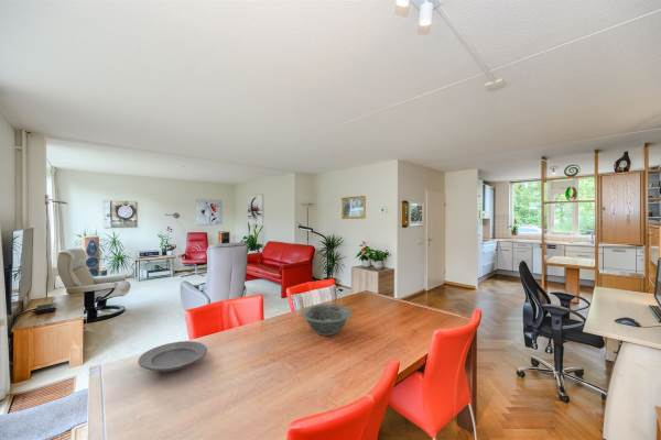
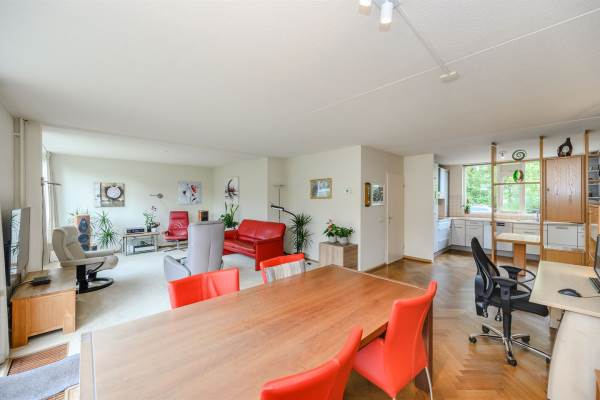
- decorative bowl (326, 321)
- plate (174, 359)
